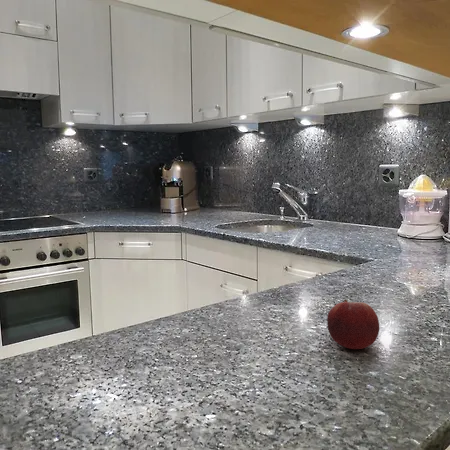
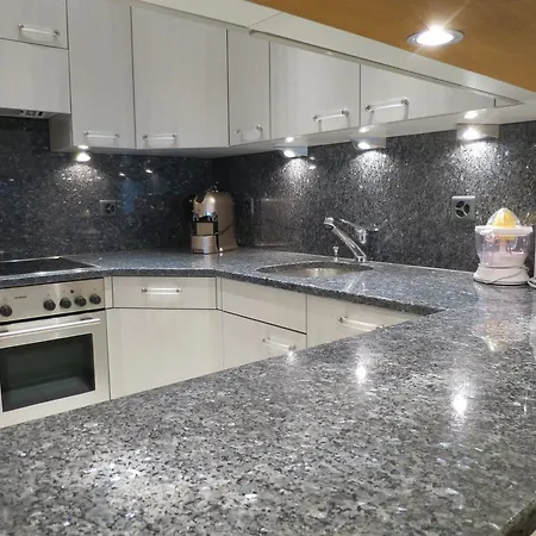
- fruit (352, 323)
